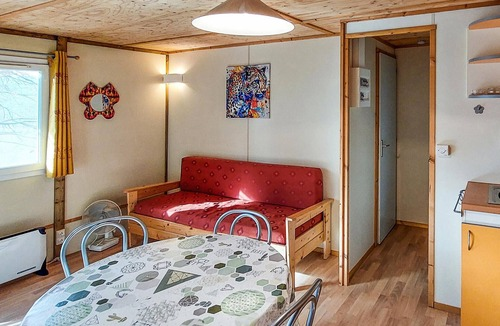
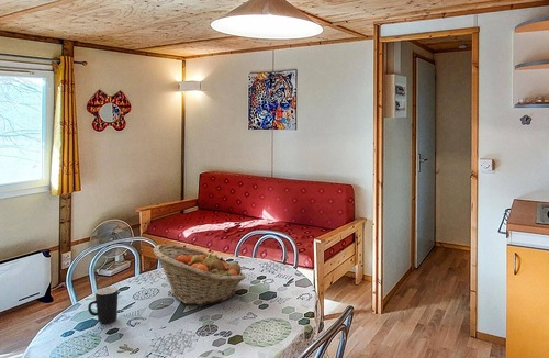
+ mug (103, 306)
+ fruit basket (199, 269)
